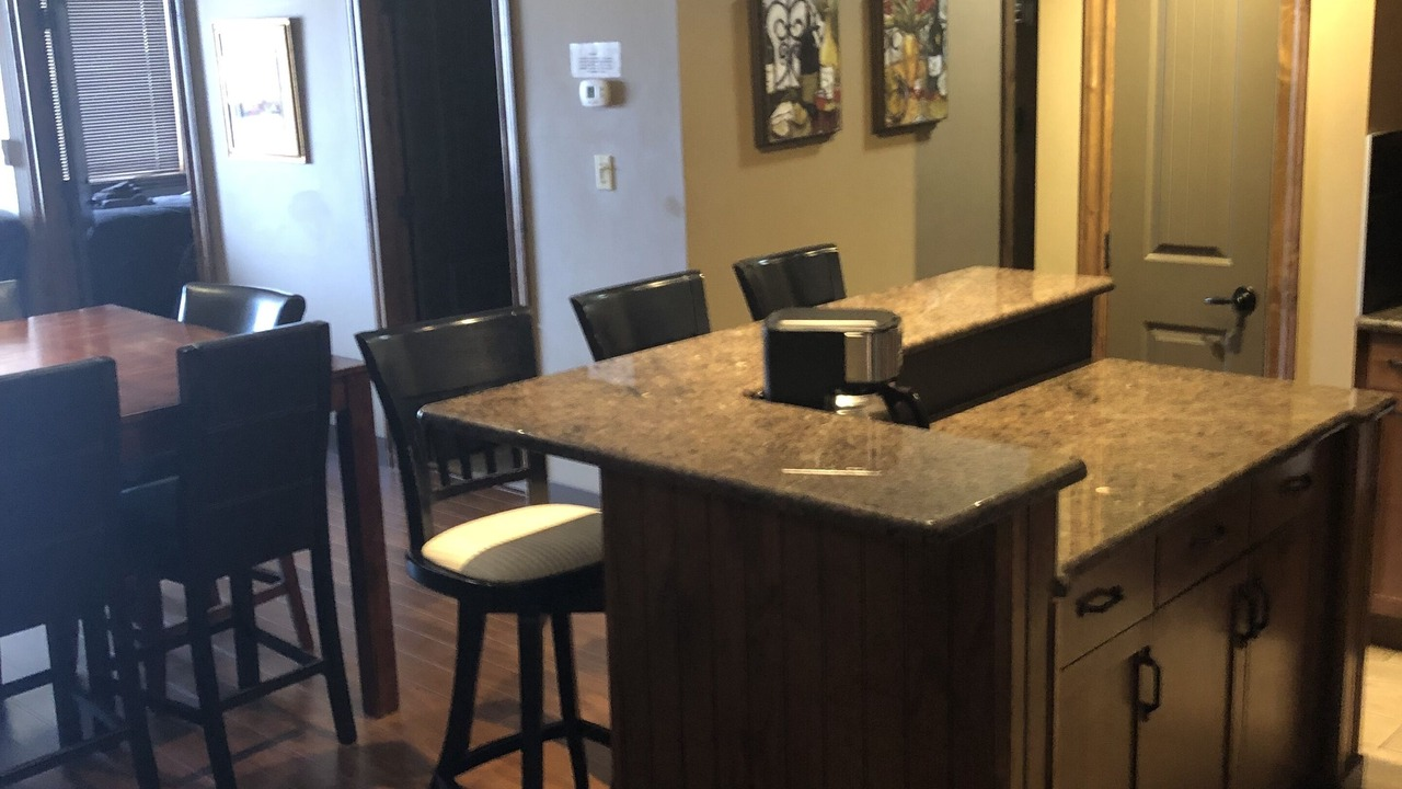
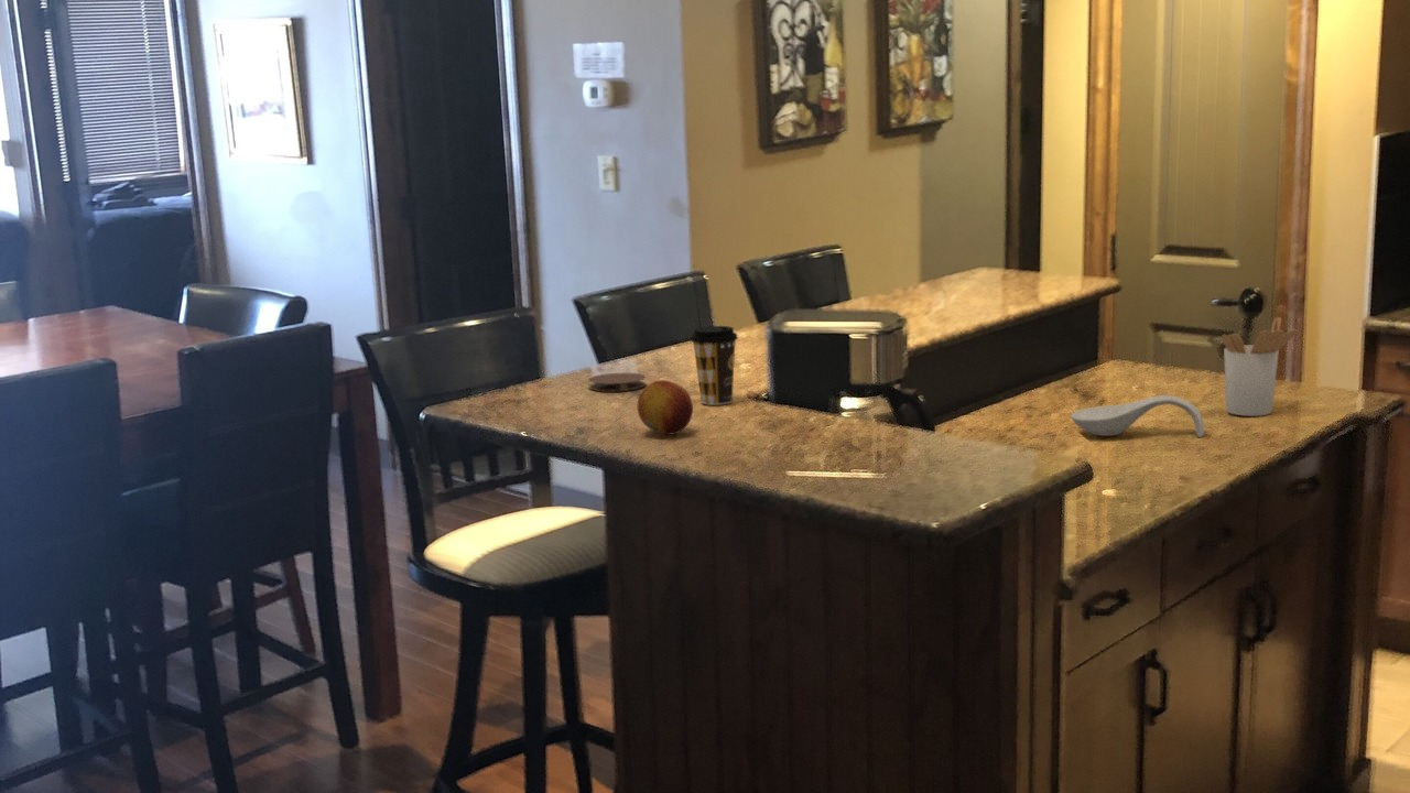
+ utensil holder (1259, 367)
+ coffee cup (715, 365)
+ fruit (665, 405)
+ coaster (617, 381)
+ spoon rest (1136, 414)
